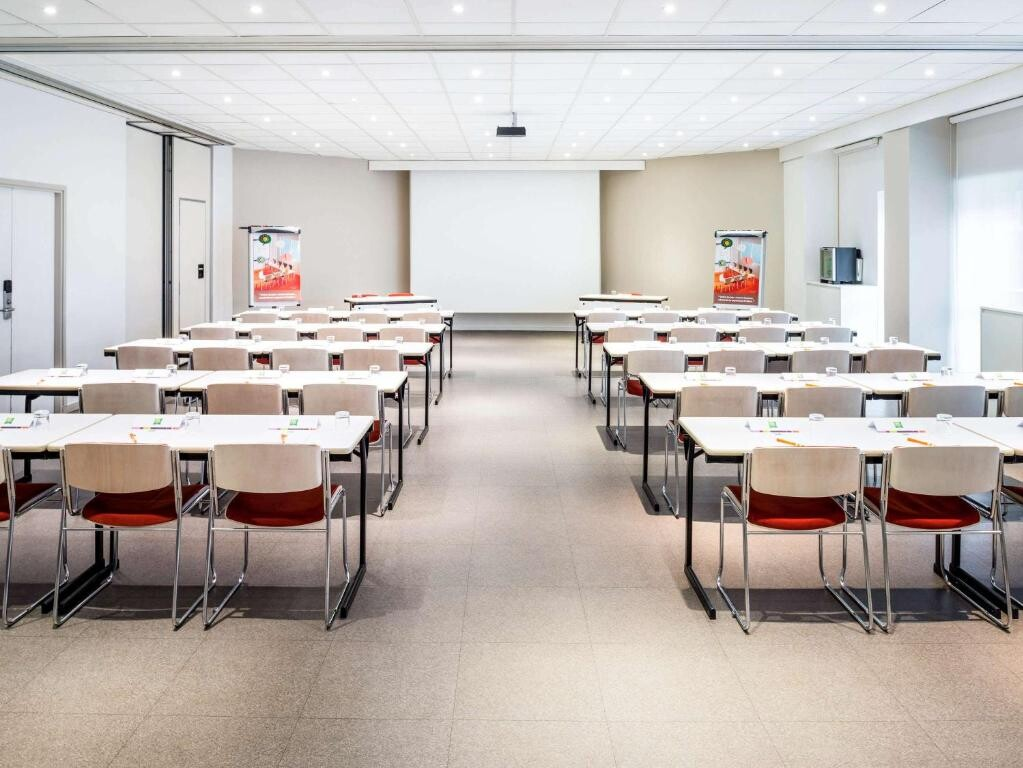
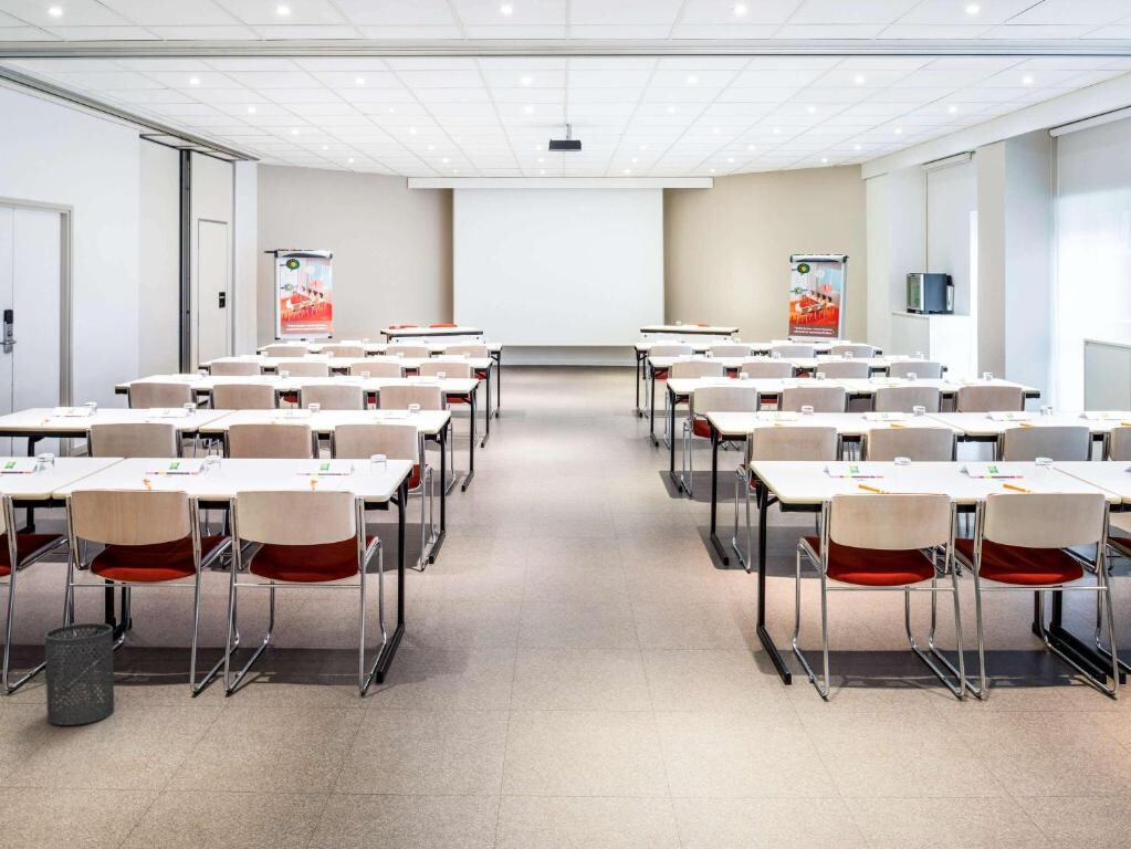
+ trash can (80, 672)
